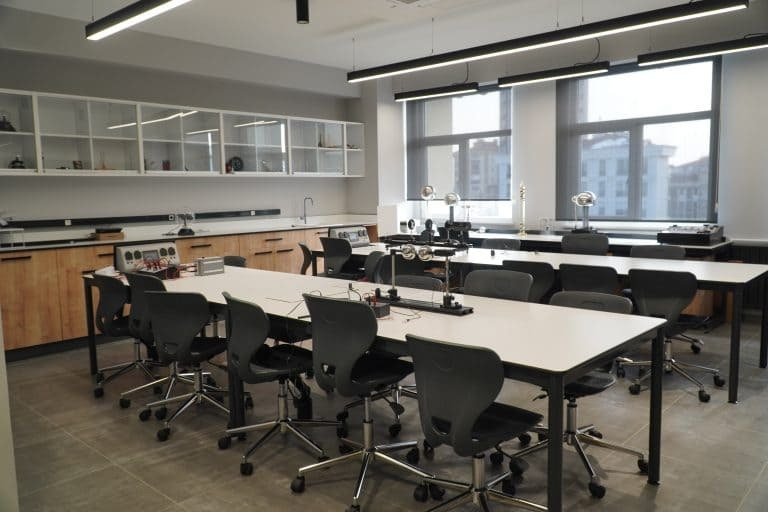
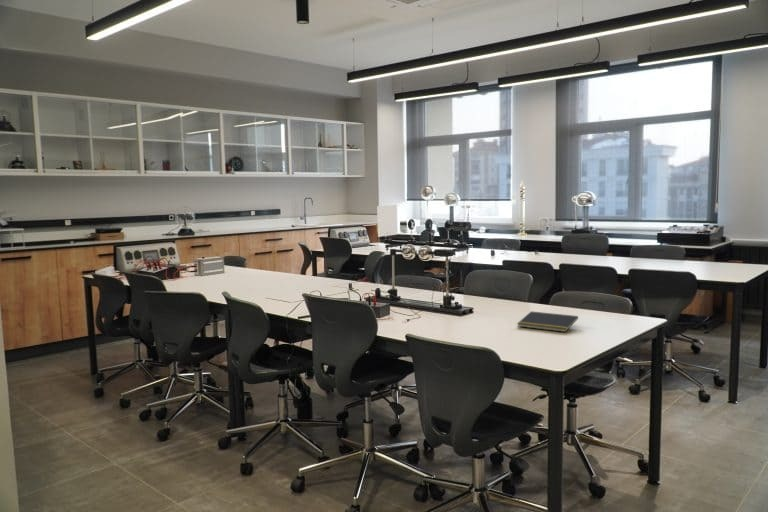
+ notepad (547, 321)
